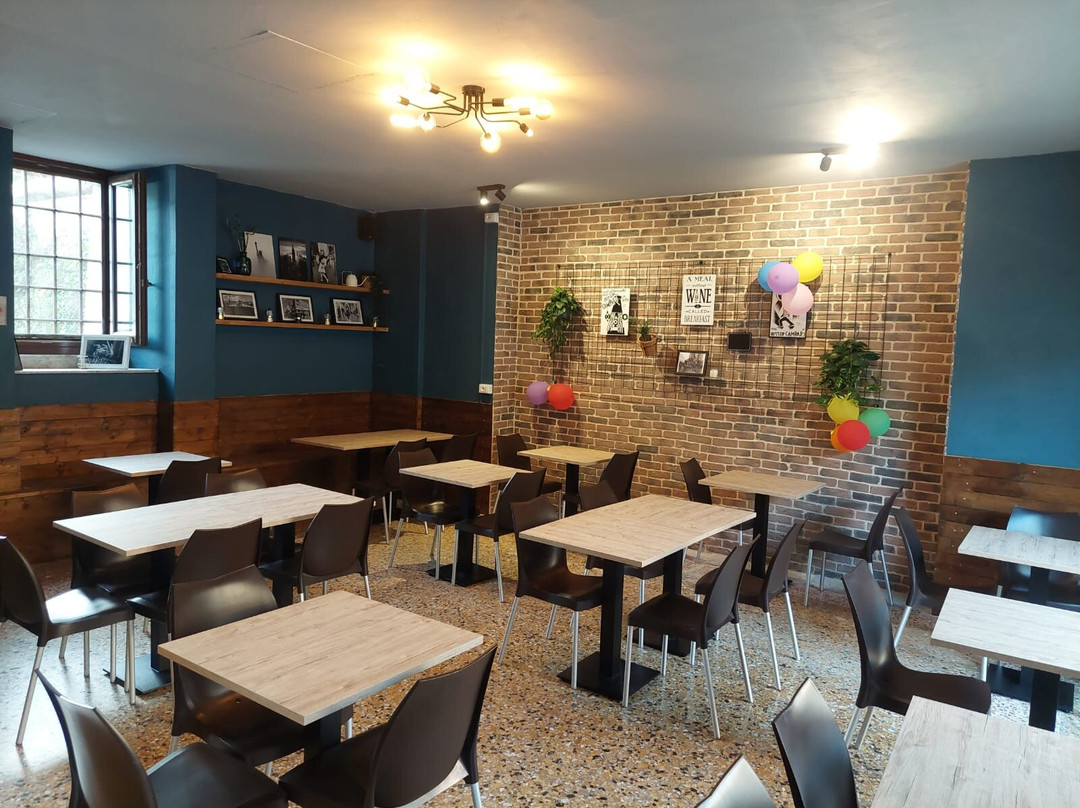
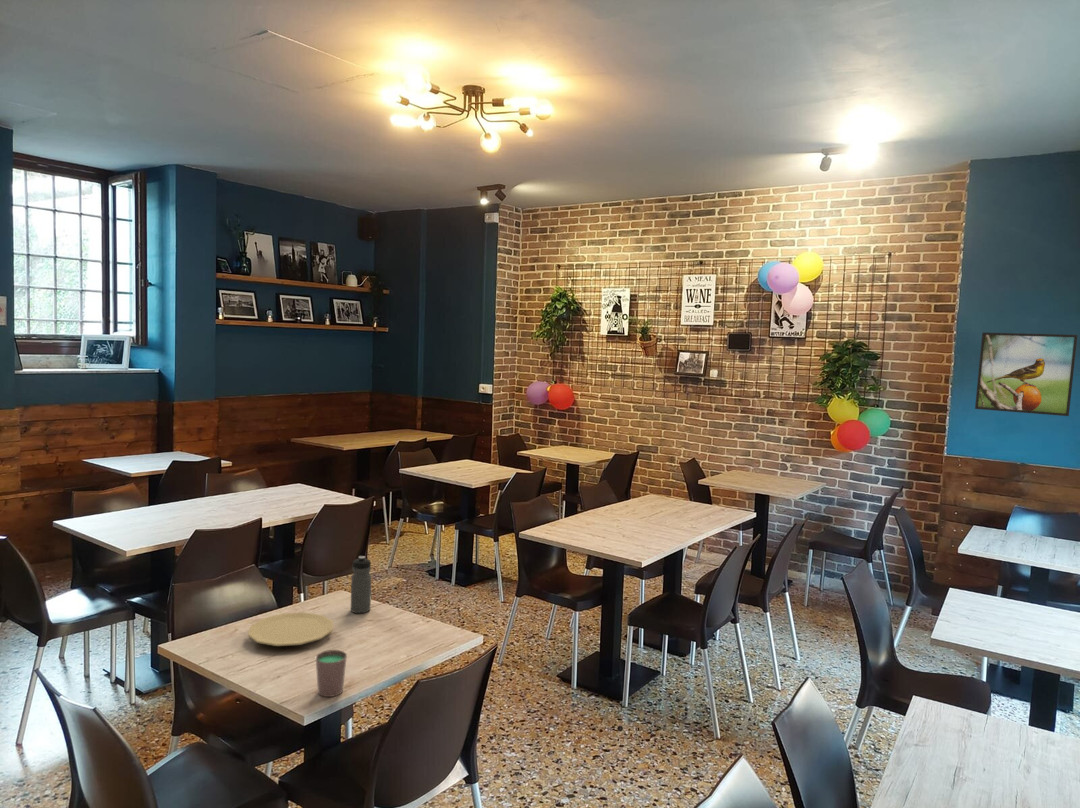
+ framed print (1024, 373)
+ water bottle (361, 583)
+ plate (291, 631)
+ cup (330, 673)
